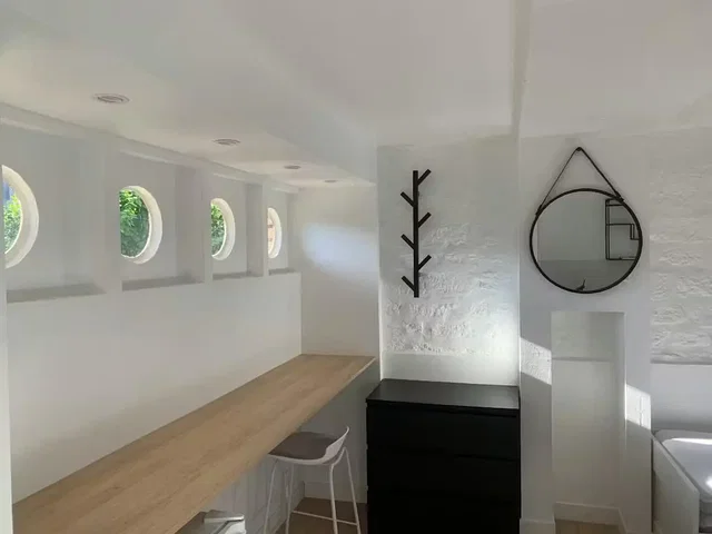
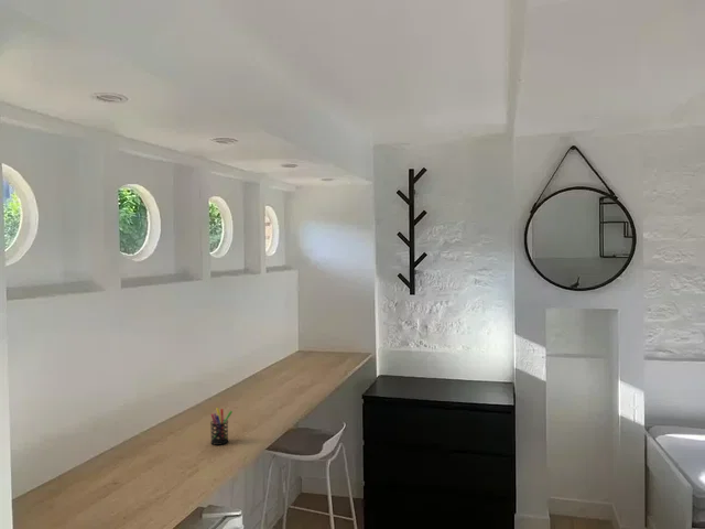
+ pen holder (221, 424)
